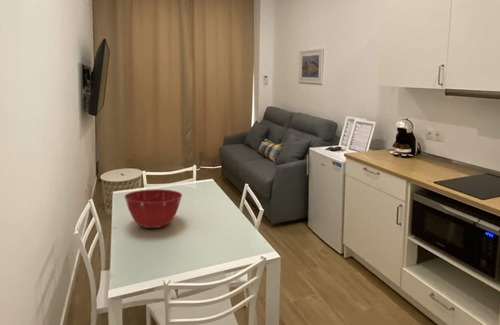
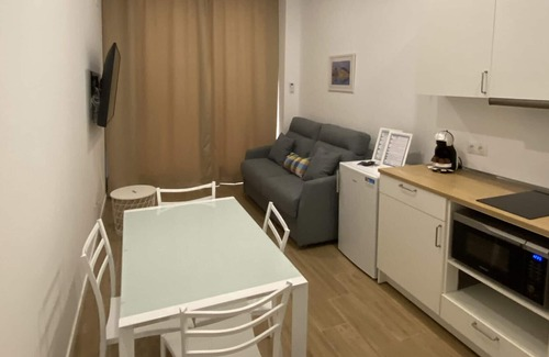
- mixing bowl (154, 209)
